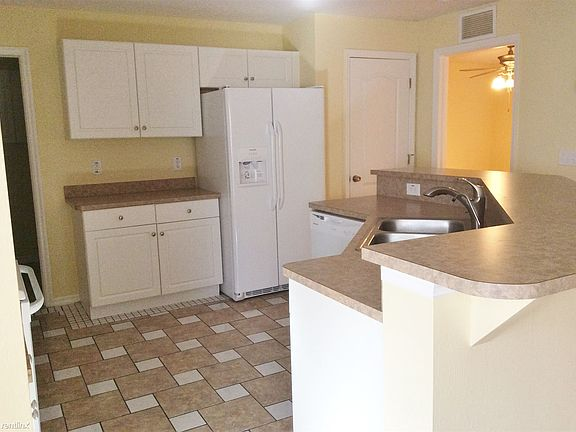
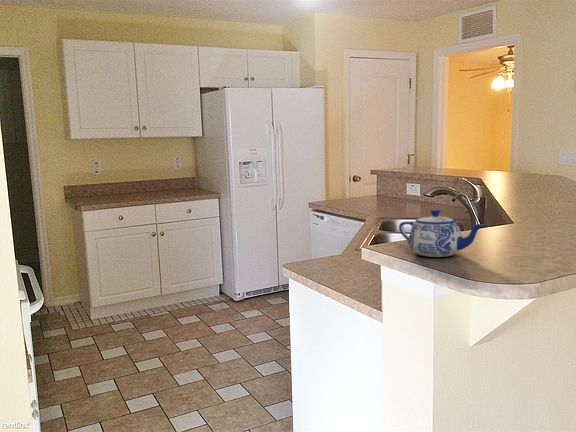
+ teapot (439, 232)
